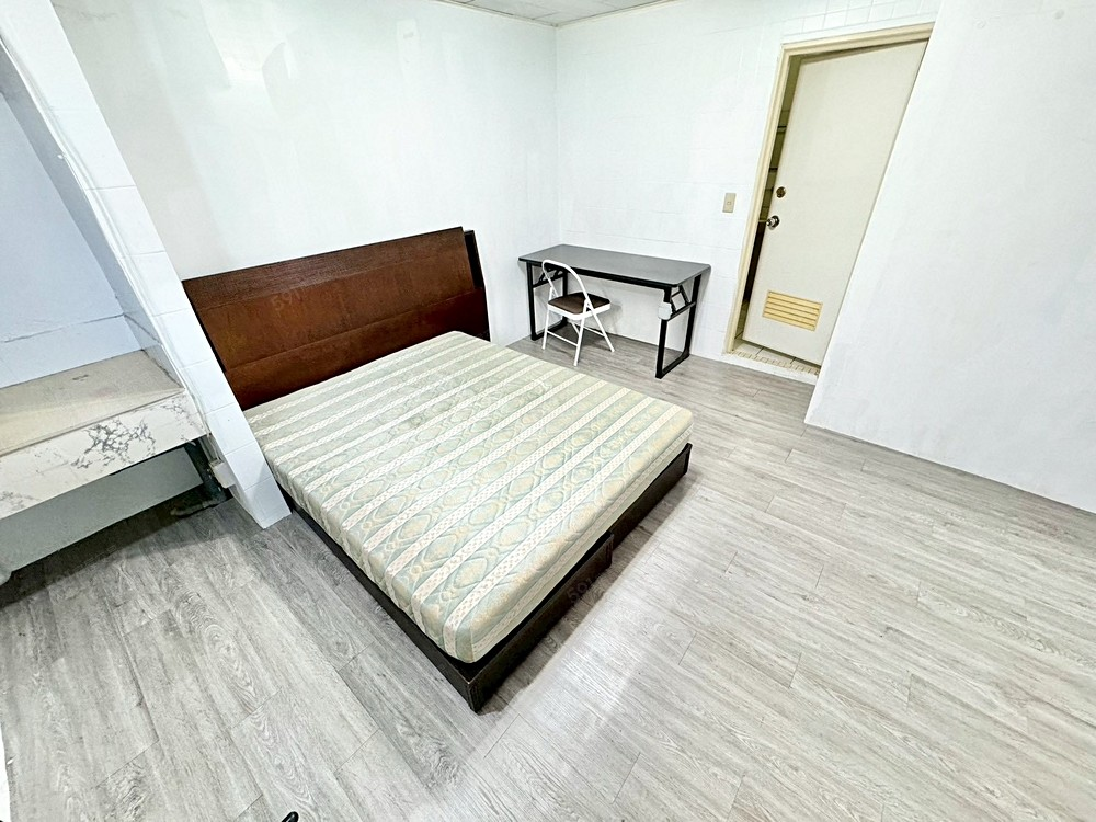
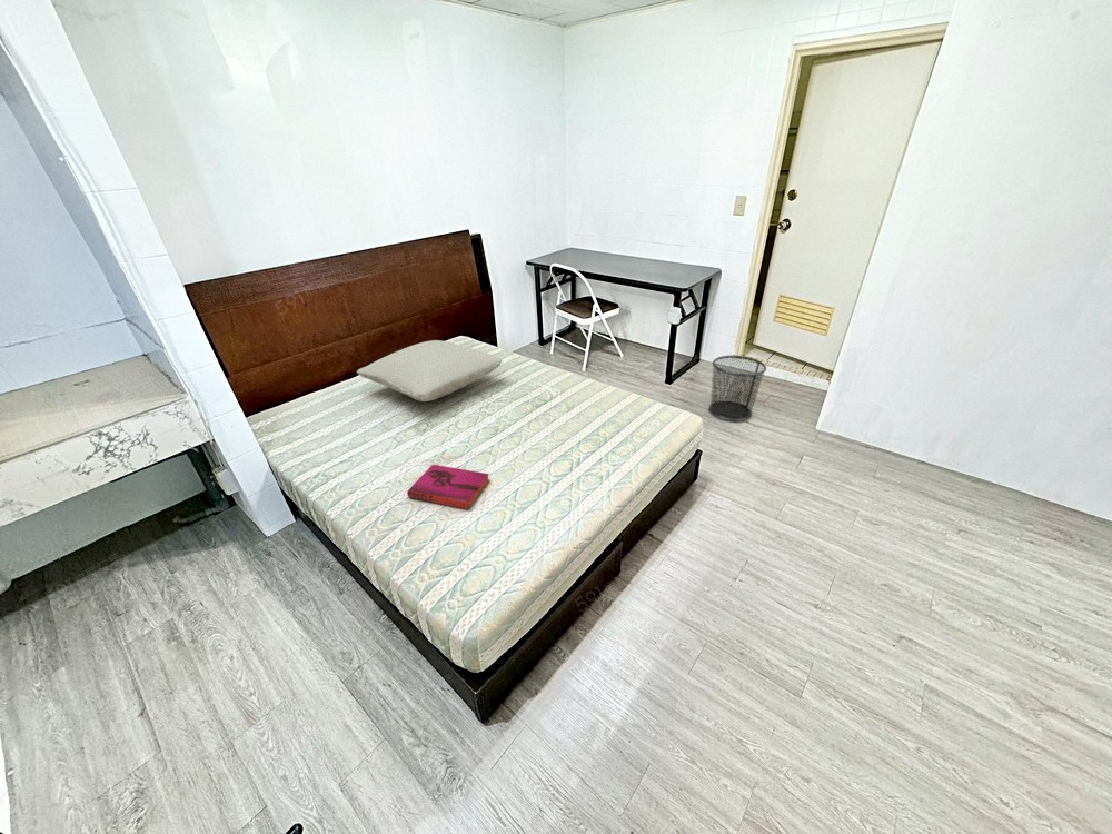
+ pillow (431, 370)
+ waste bin (734, 388)
+ hardback book (449, 485)
